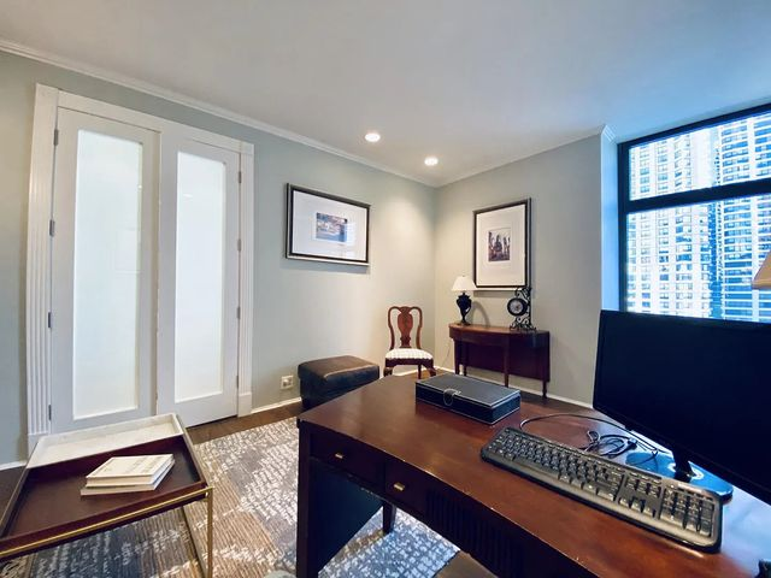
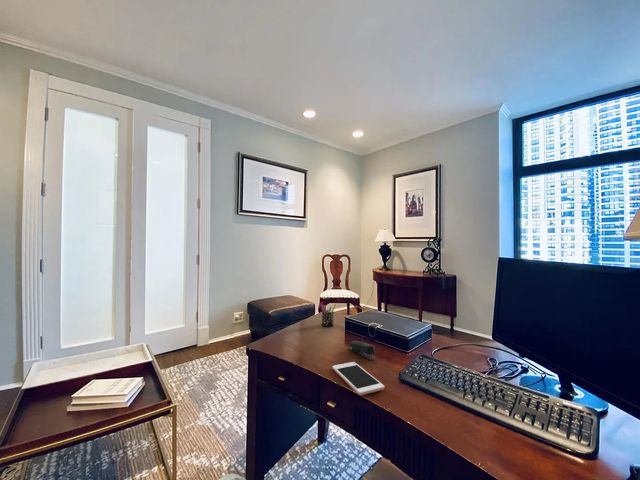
+ stapler (361, 347)
+ cell phone (356, 376)
+ pen holder (327, 313)
